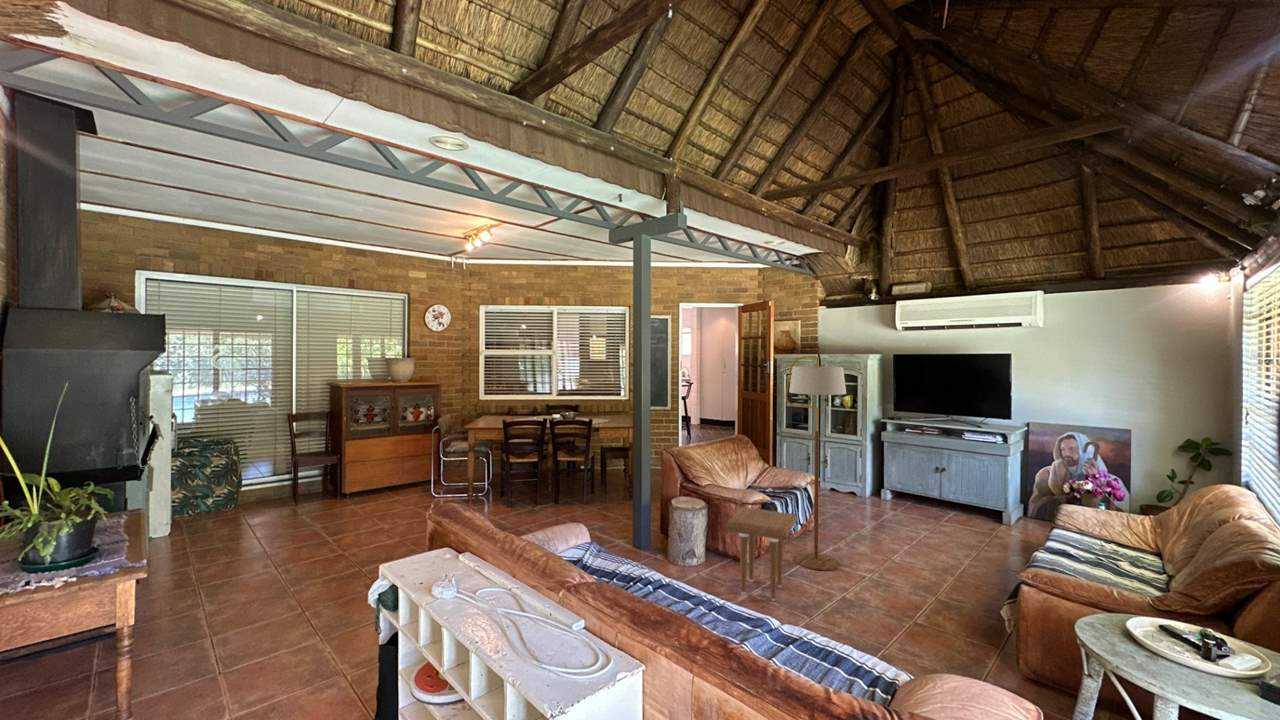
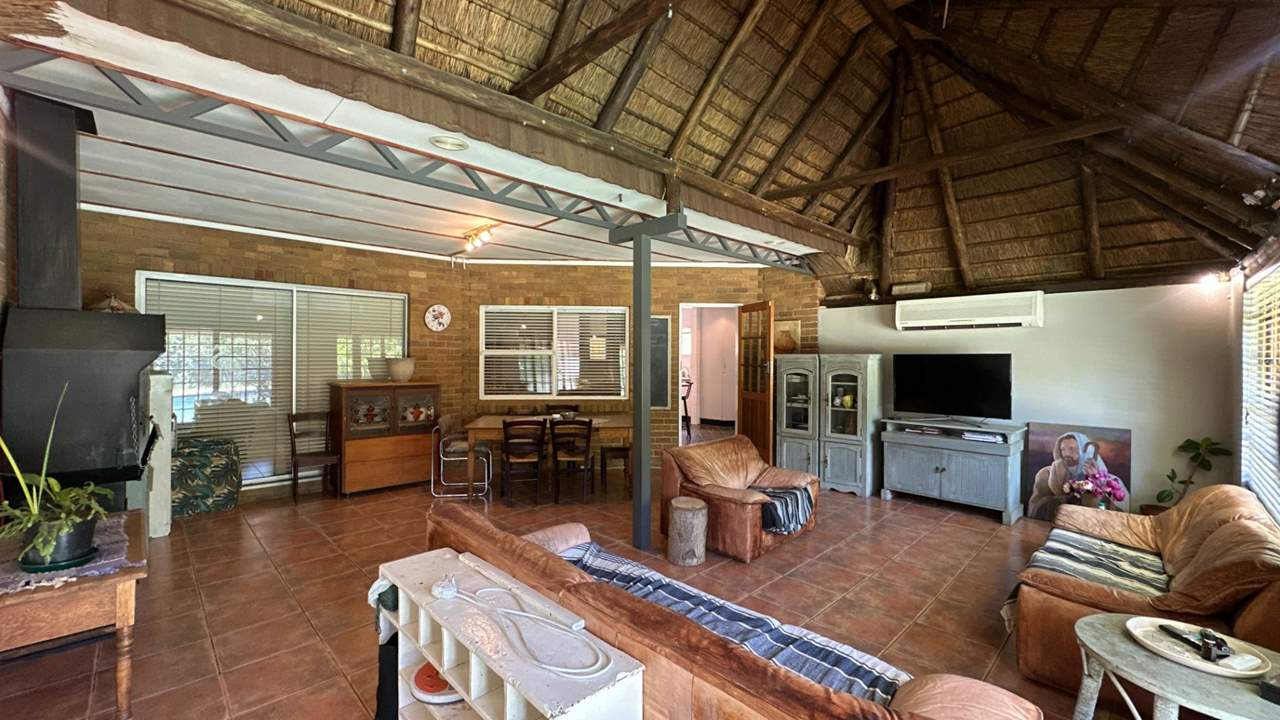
- floor lamp (815, 458)
- side table (754, 551)
